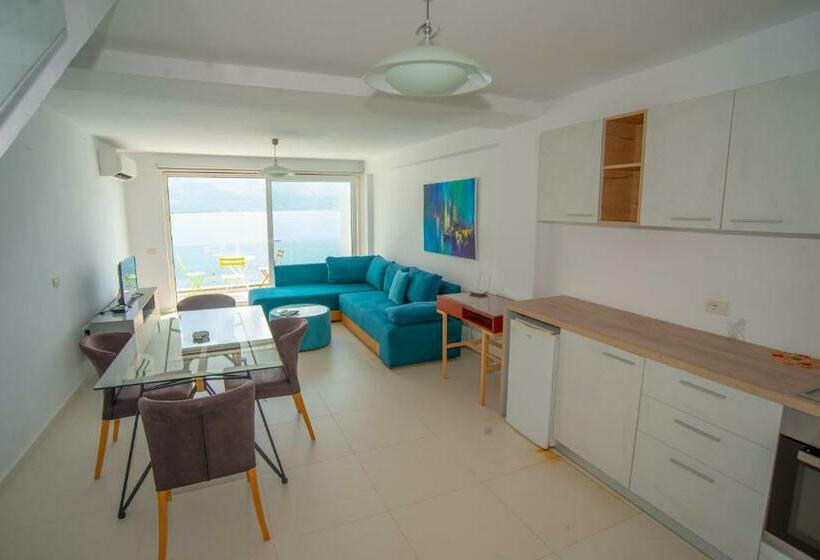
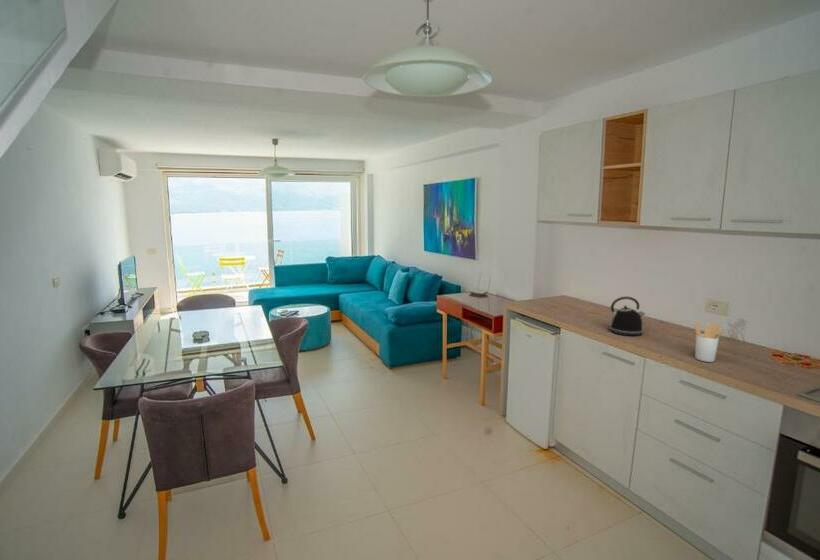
+ utensil holder (708, 341)
+ kettle (626, 314)
